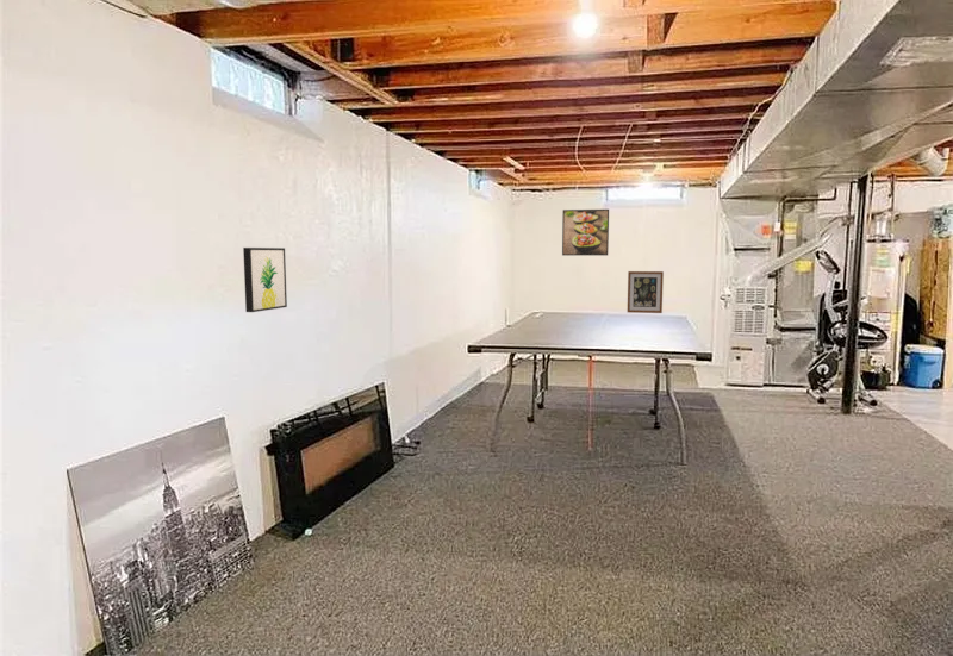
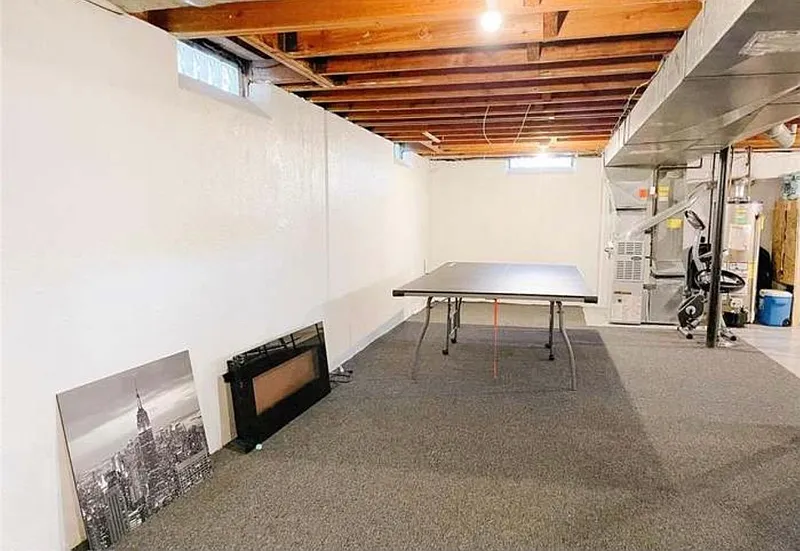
- wall art (644, 292)
- wall art (266, 279)
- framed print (585, 232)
